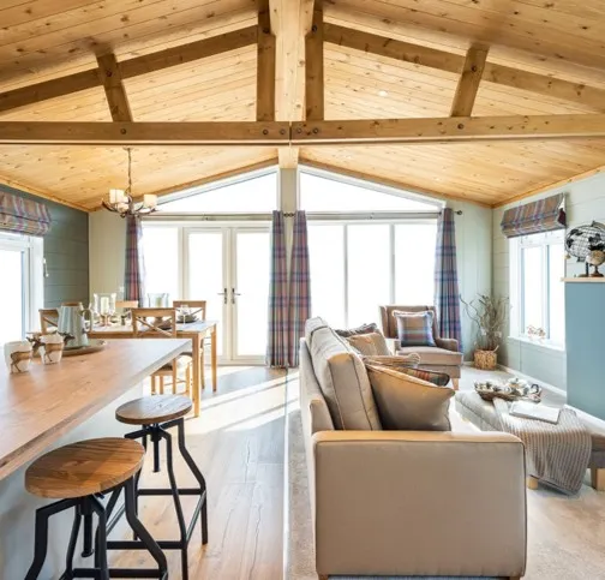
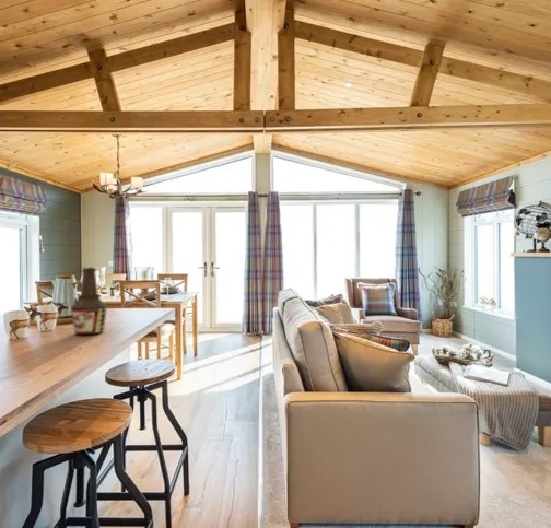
+ bottle (87, 300)
